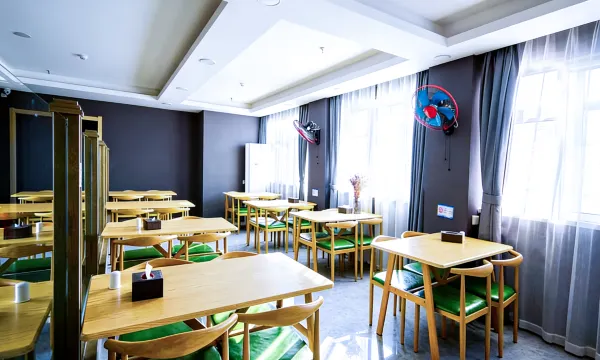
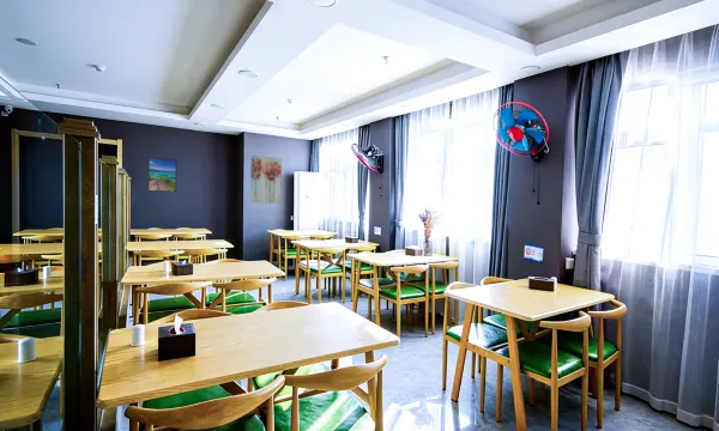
+ wall art (266, 180)
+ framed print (162, 175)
